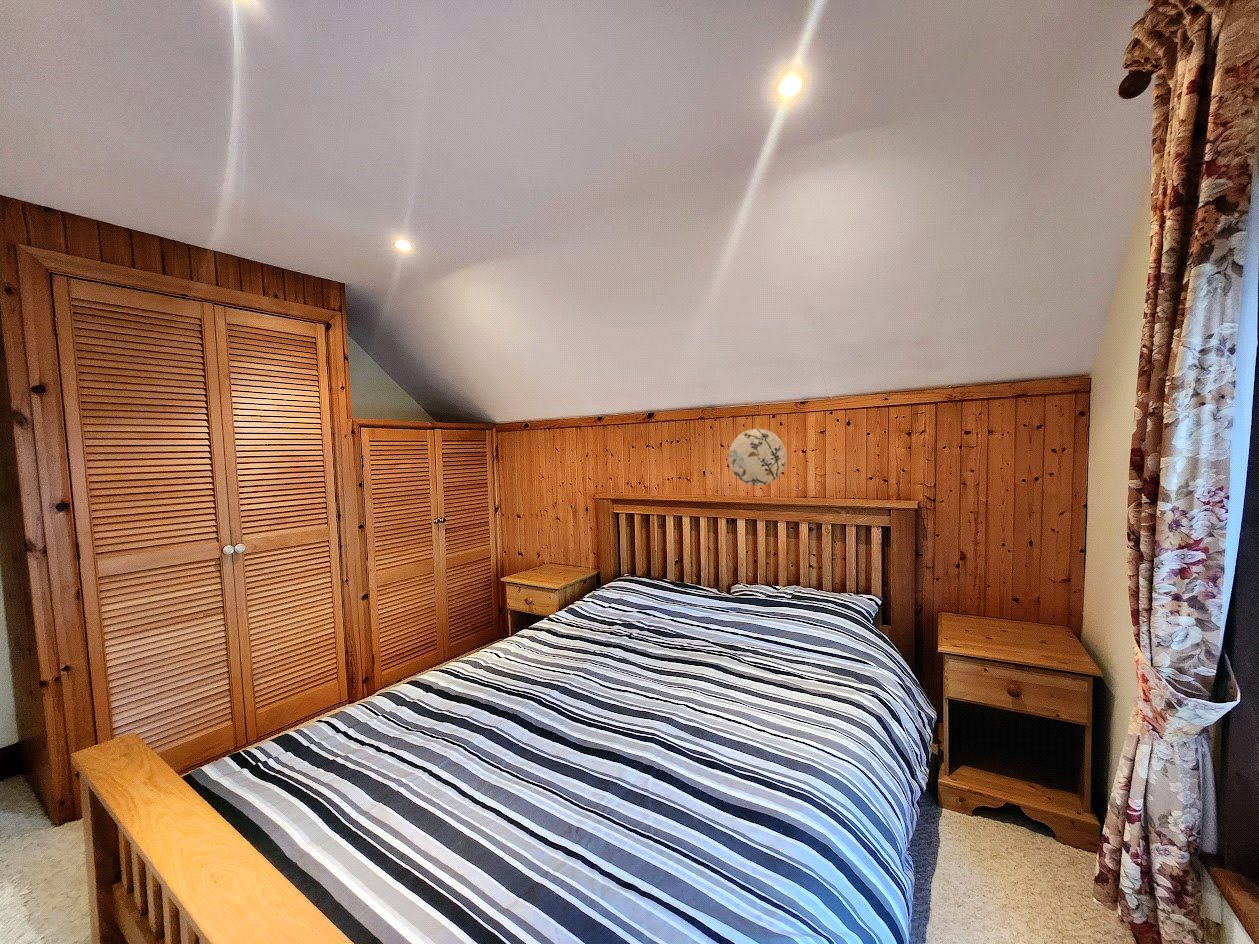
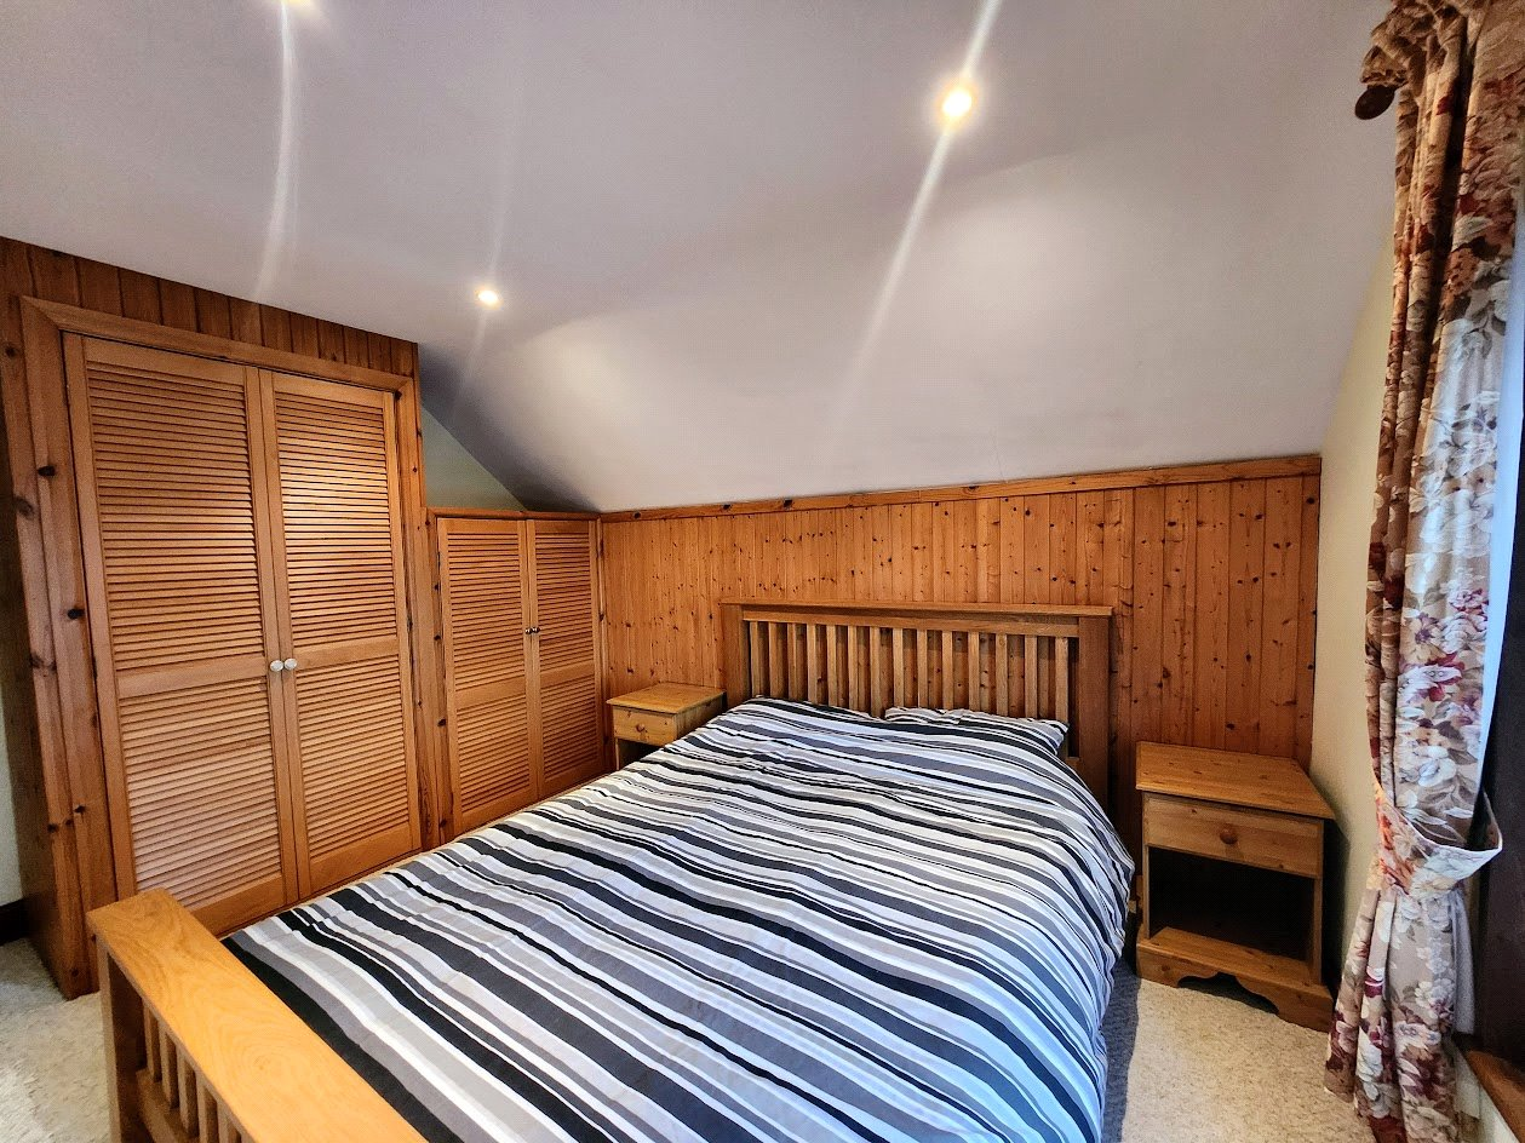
- decorative plate (756, 457)
